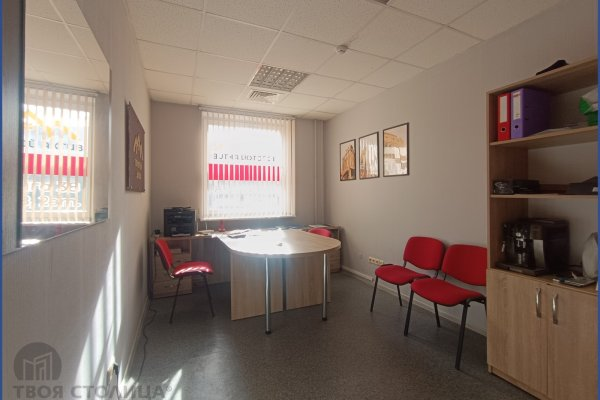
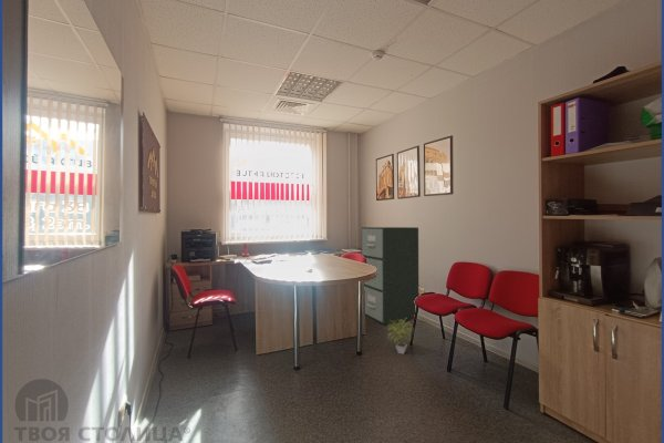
+ potted plant (400, 333)
+ filing cabinet (387, 271)
